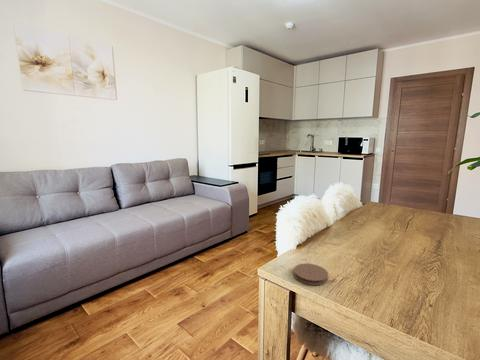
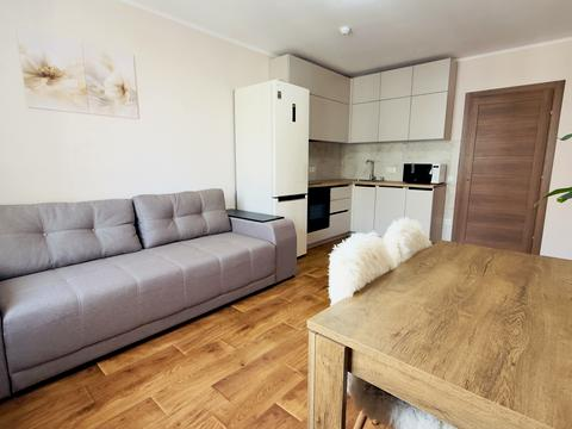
- coaster (310, 273)
